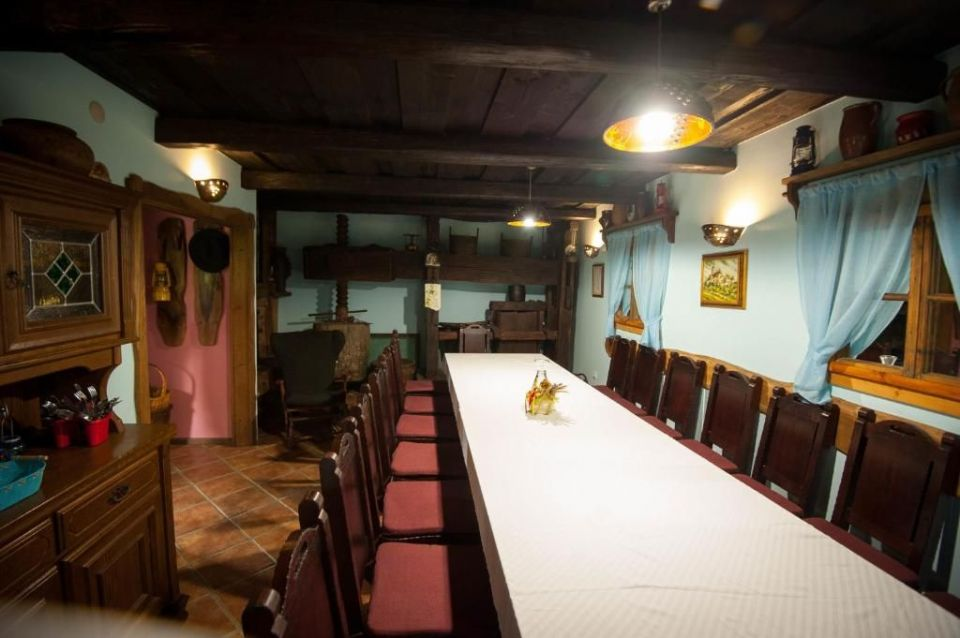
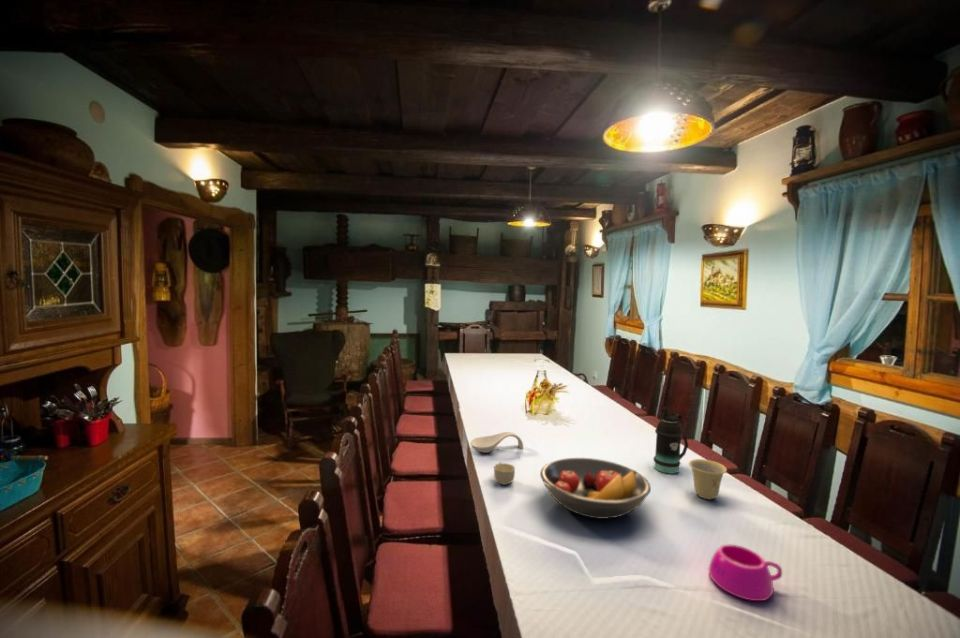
+ spoon rest (496, 441)
+ bowl (745, 570)
+ cup (503, 473)
+ cup (706, 480)
+ fruit bowl (593, 487)
+ bottle (672, 438)
